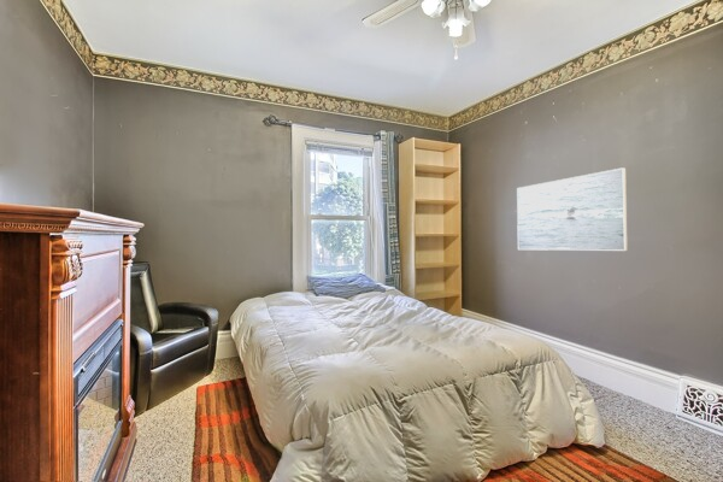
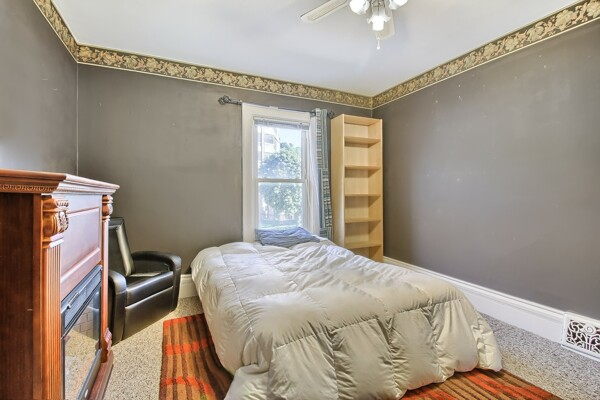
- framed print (564, 214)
